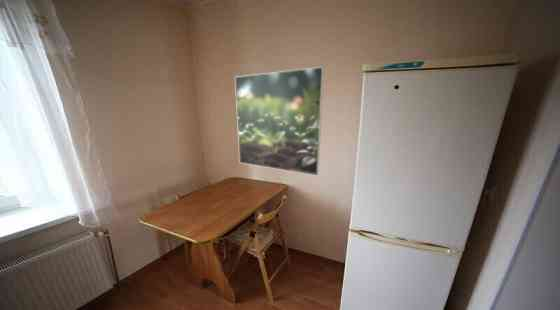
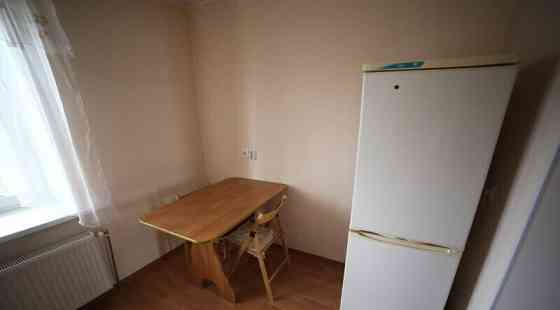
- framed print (274, 123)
